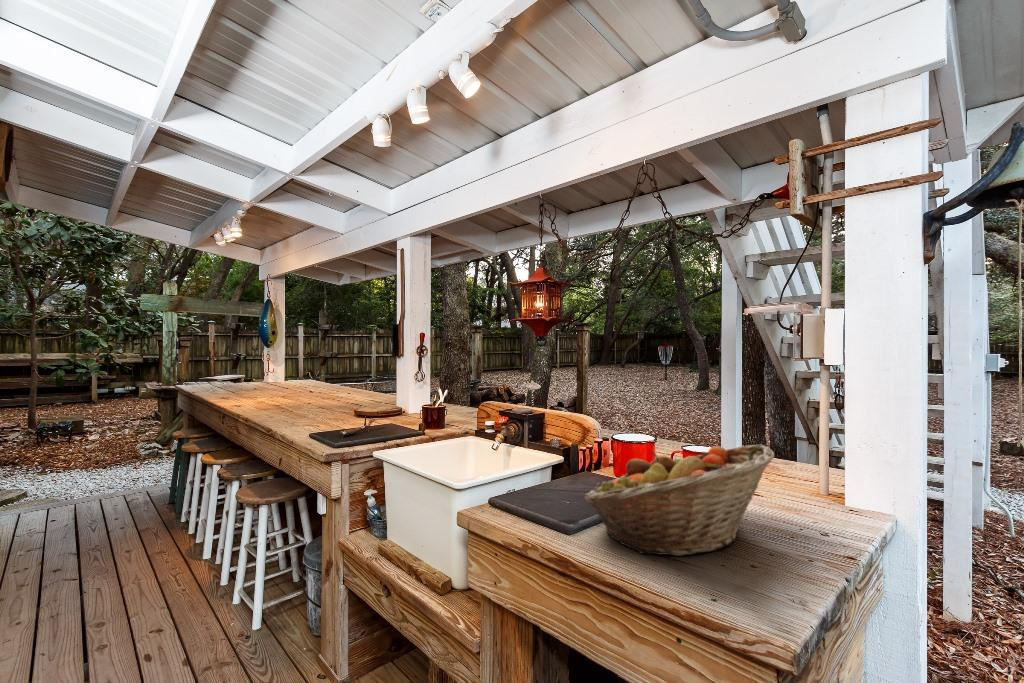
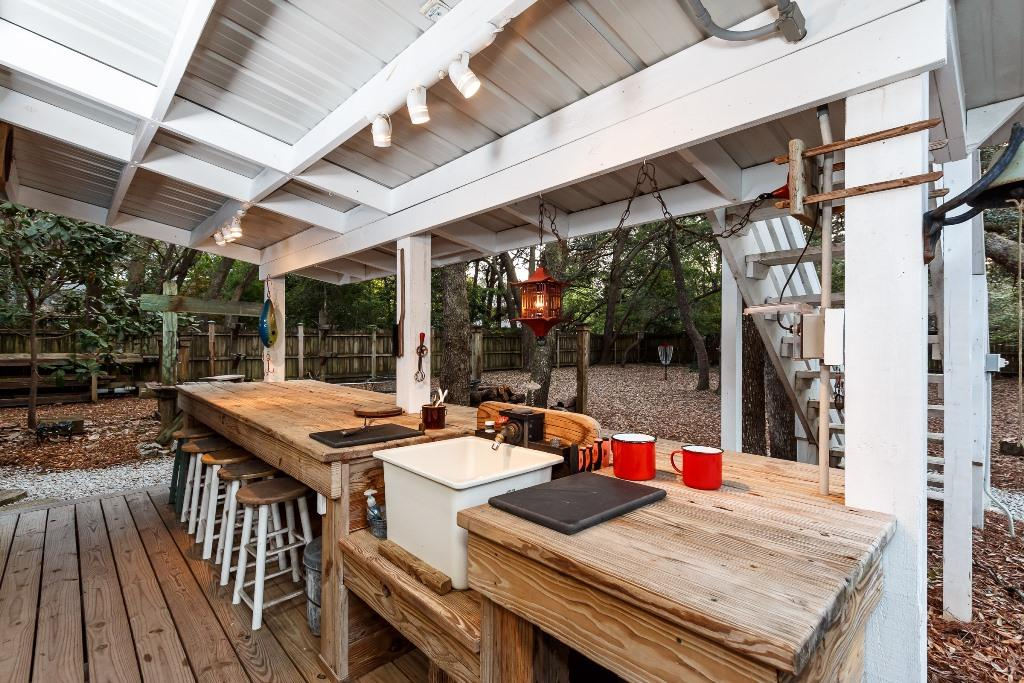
- fruit basket (679, 487)
